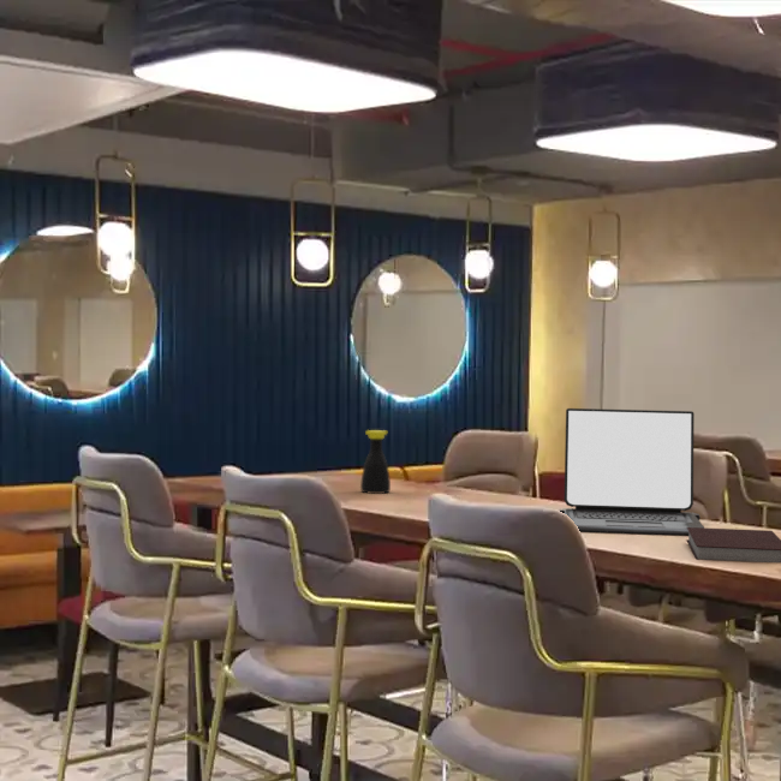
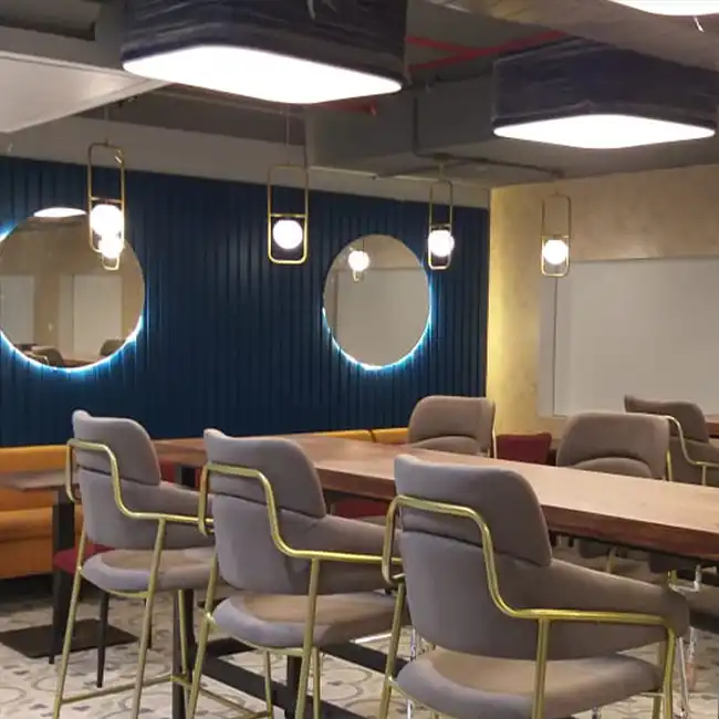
- notebook (735, 544)
- bottle (375, 461)
- laptop (632, 469)
